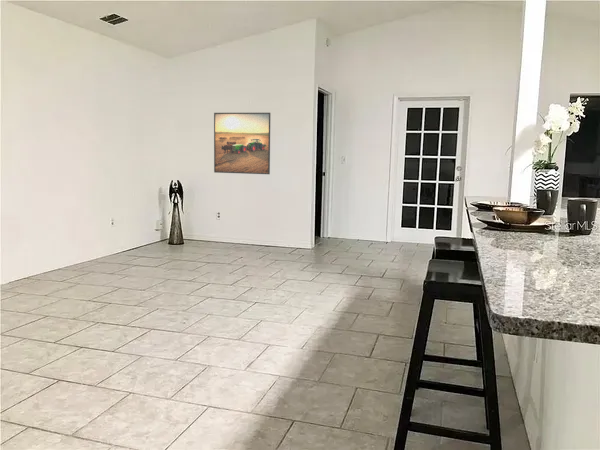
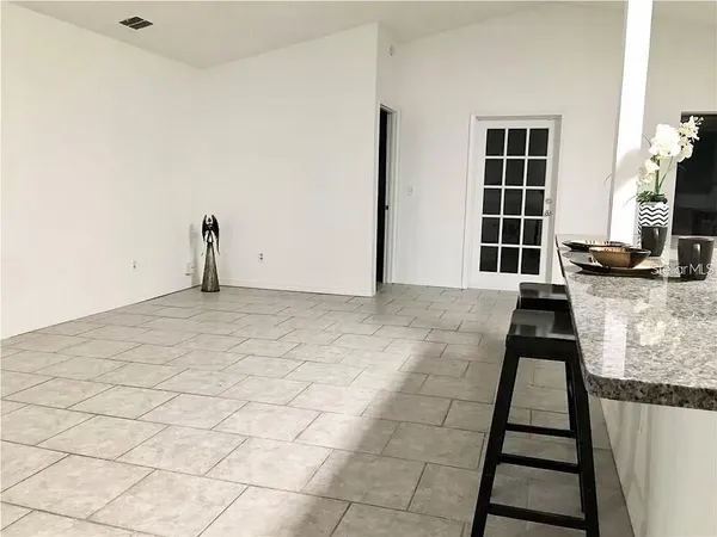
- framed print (241, 143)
